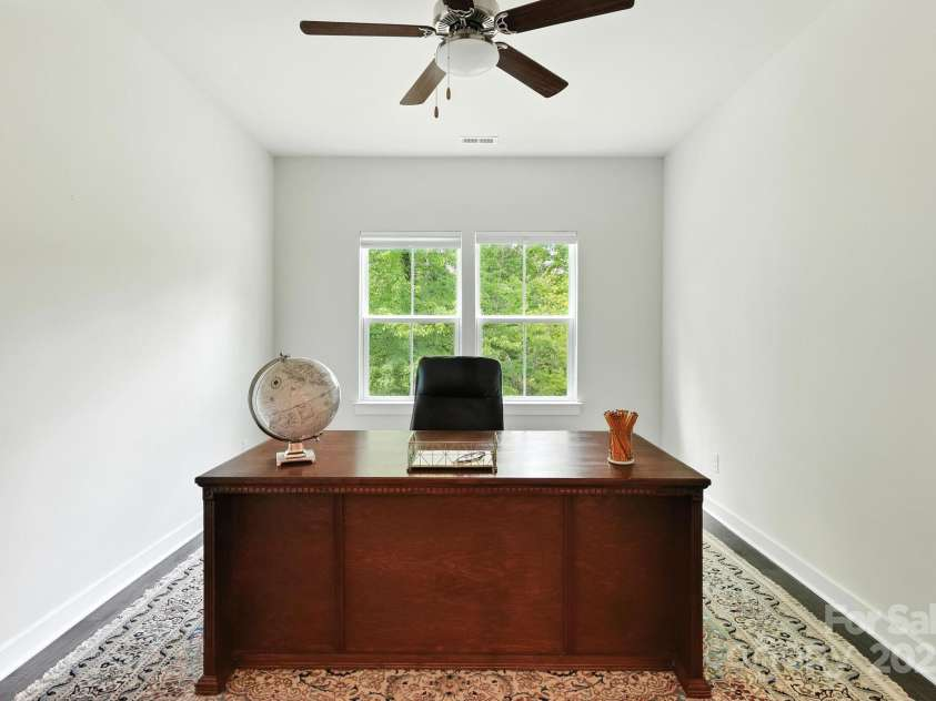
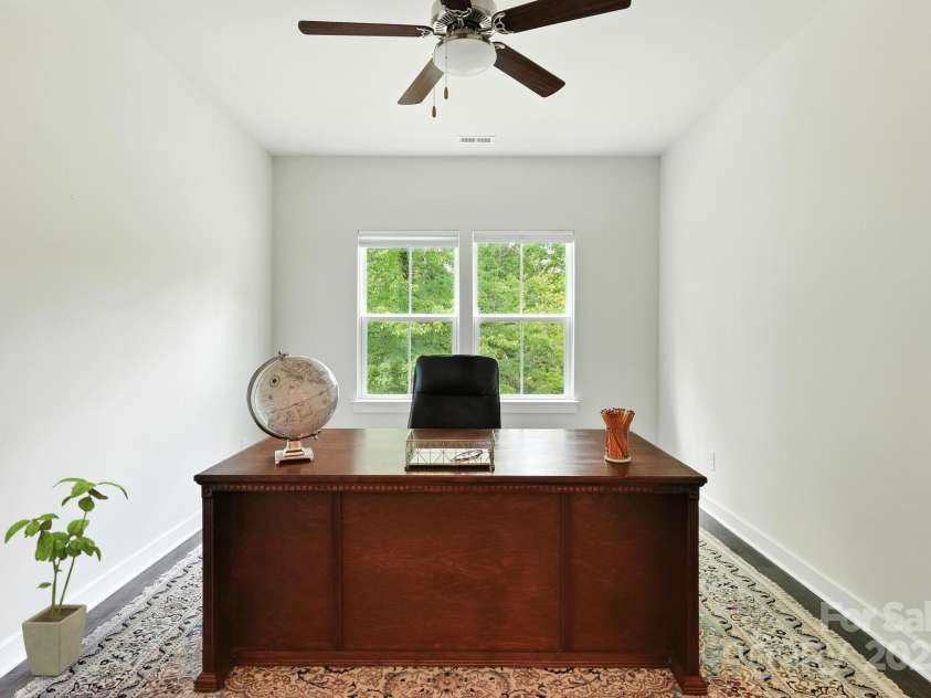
+ house plant (72, 568)
